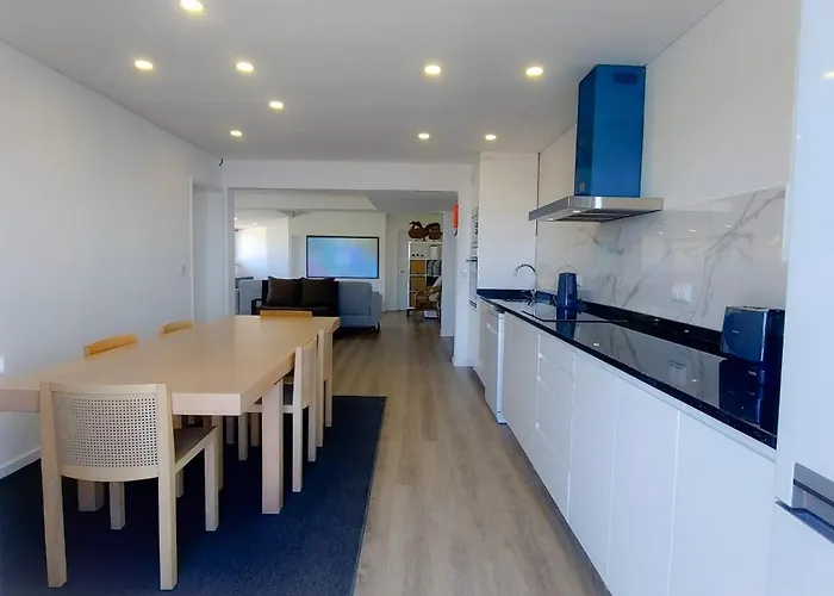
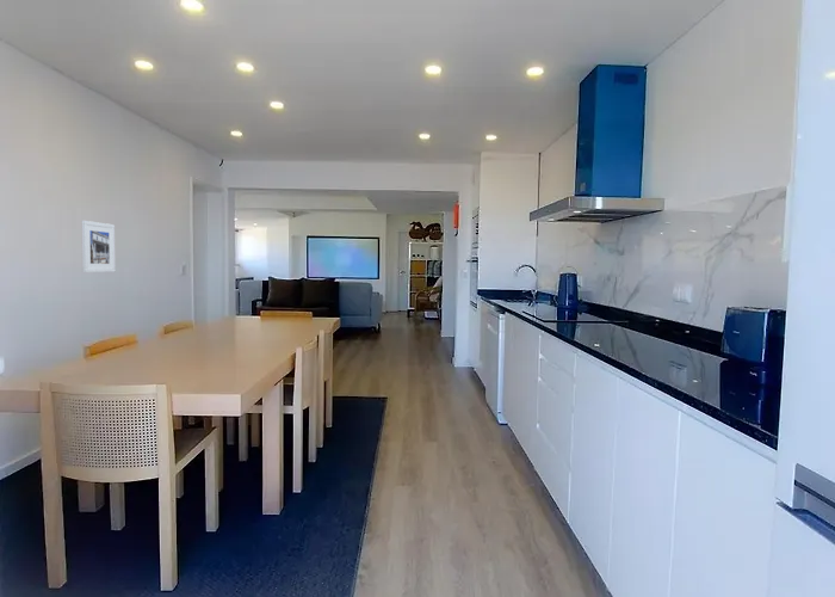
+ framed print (99, 247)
